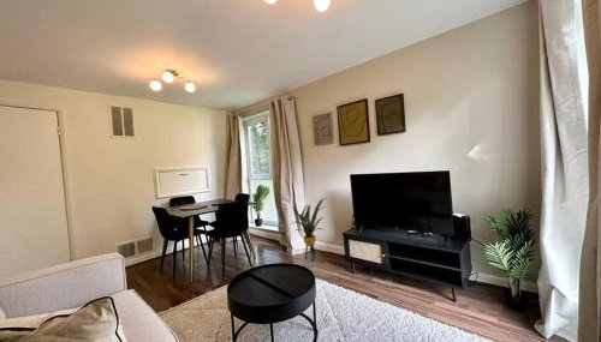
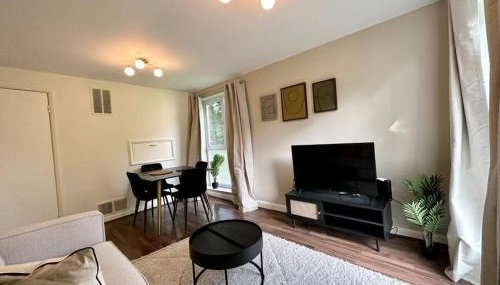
- house plant (313, 229)
